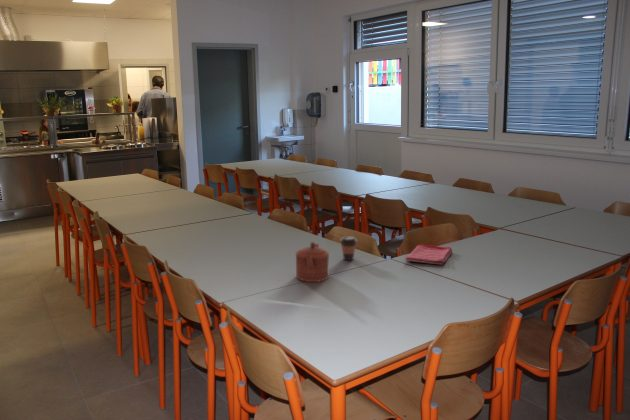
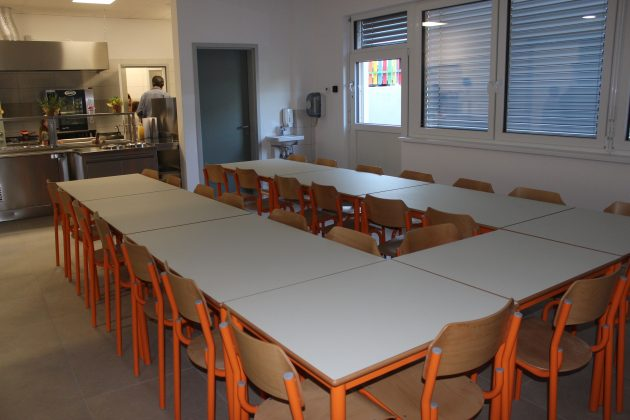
- teapot (312, 259)
- coffee cup (348, 248)
- dish towel (429, 253)
